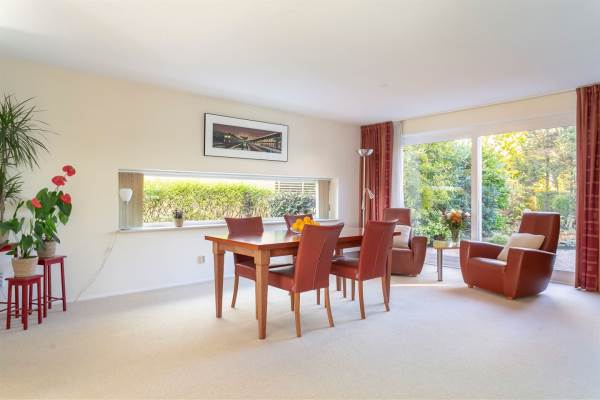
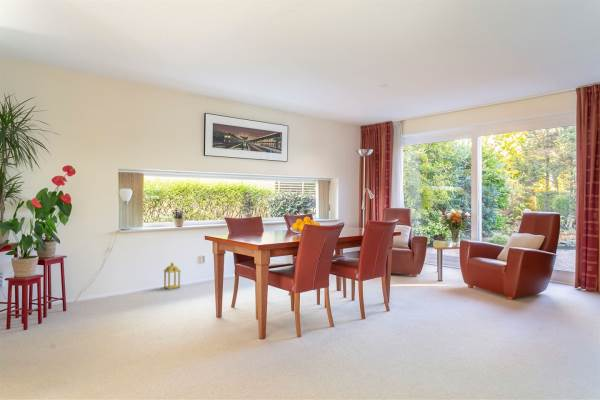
+ lantern (174, 274)
